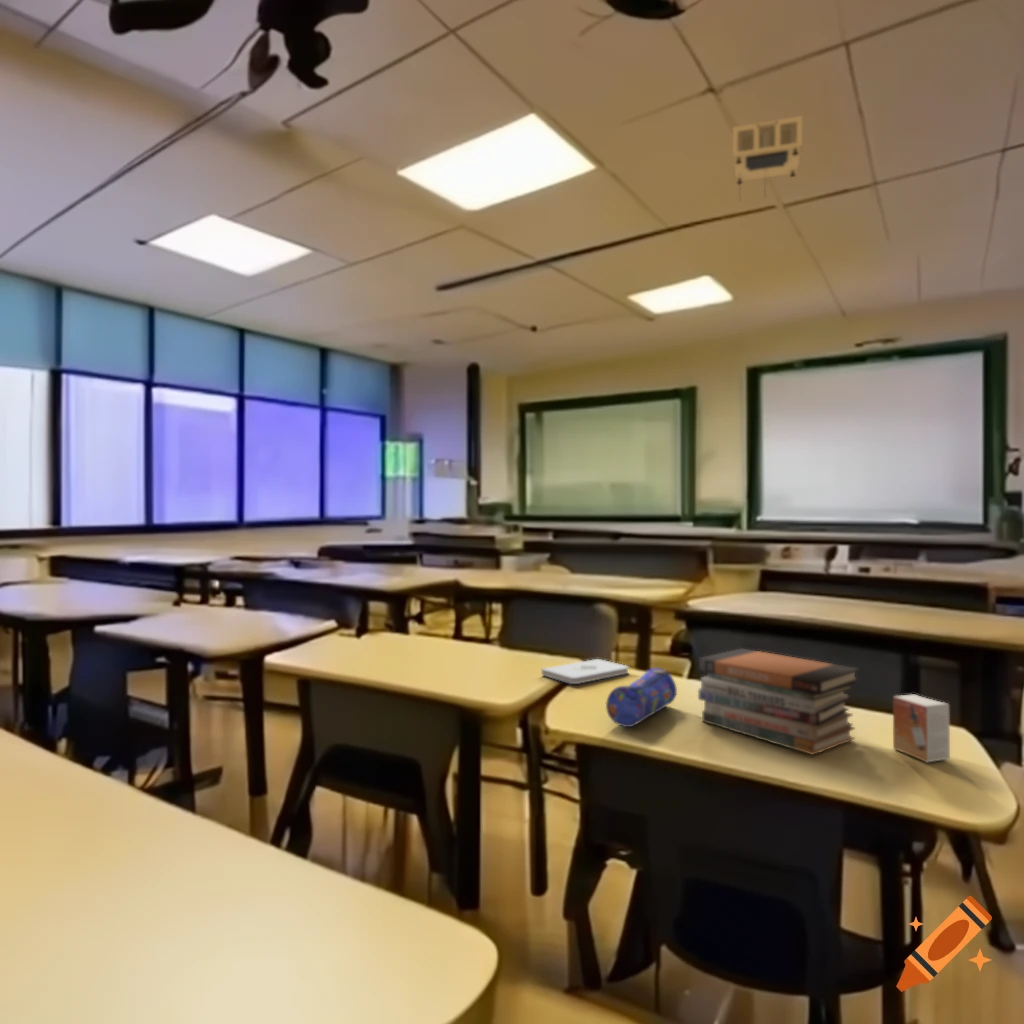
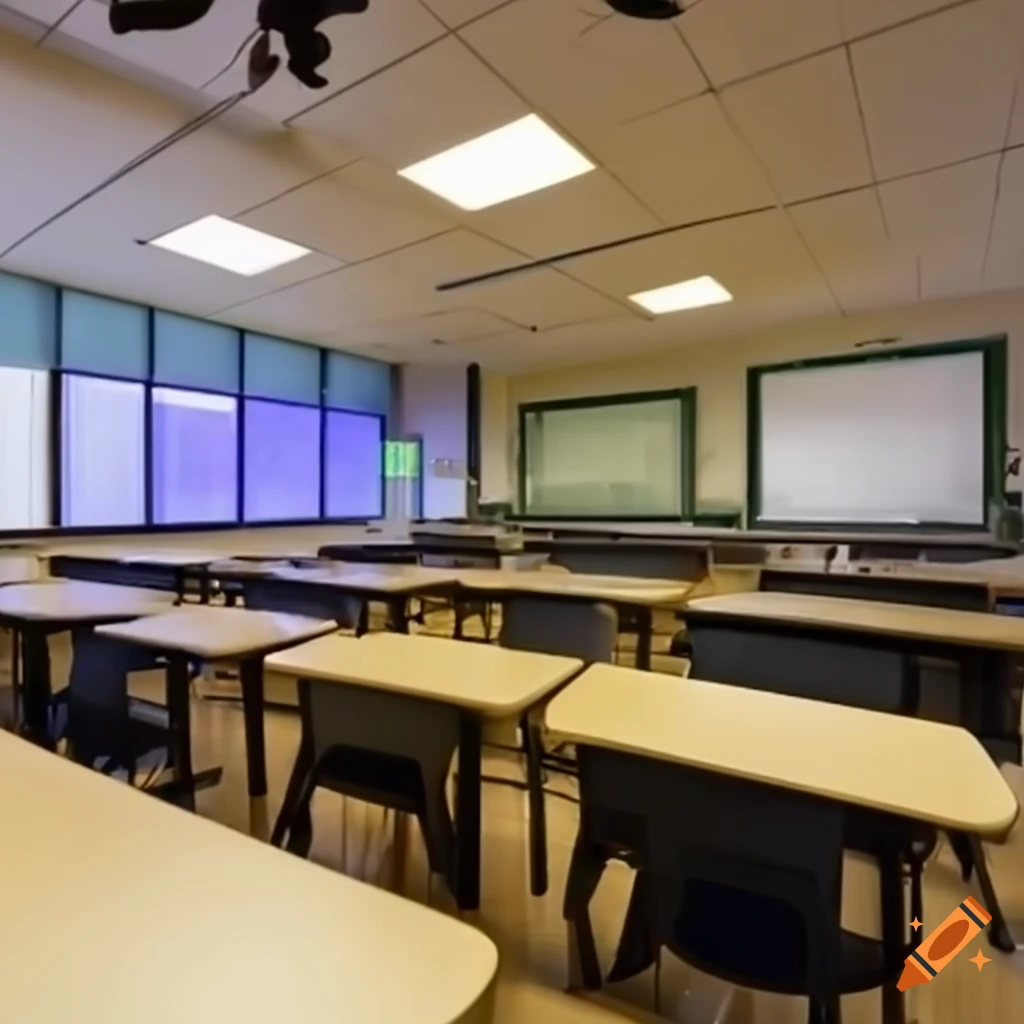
- projector (766, 154)
- pencil case (643, 695)
- notepad (586, 670)
- book stack (774, 696)
- small box (920, 726)
